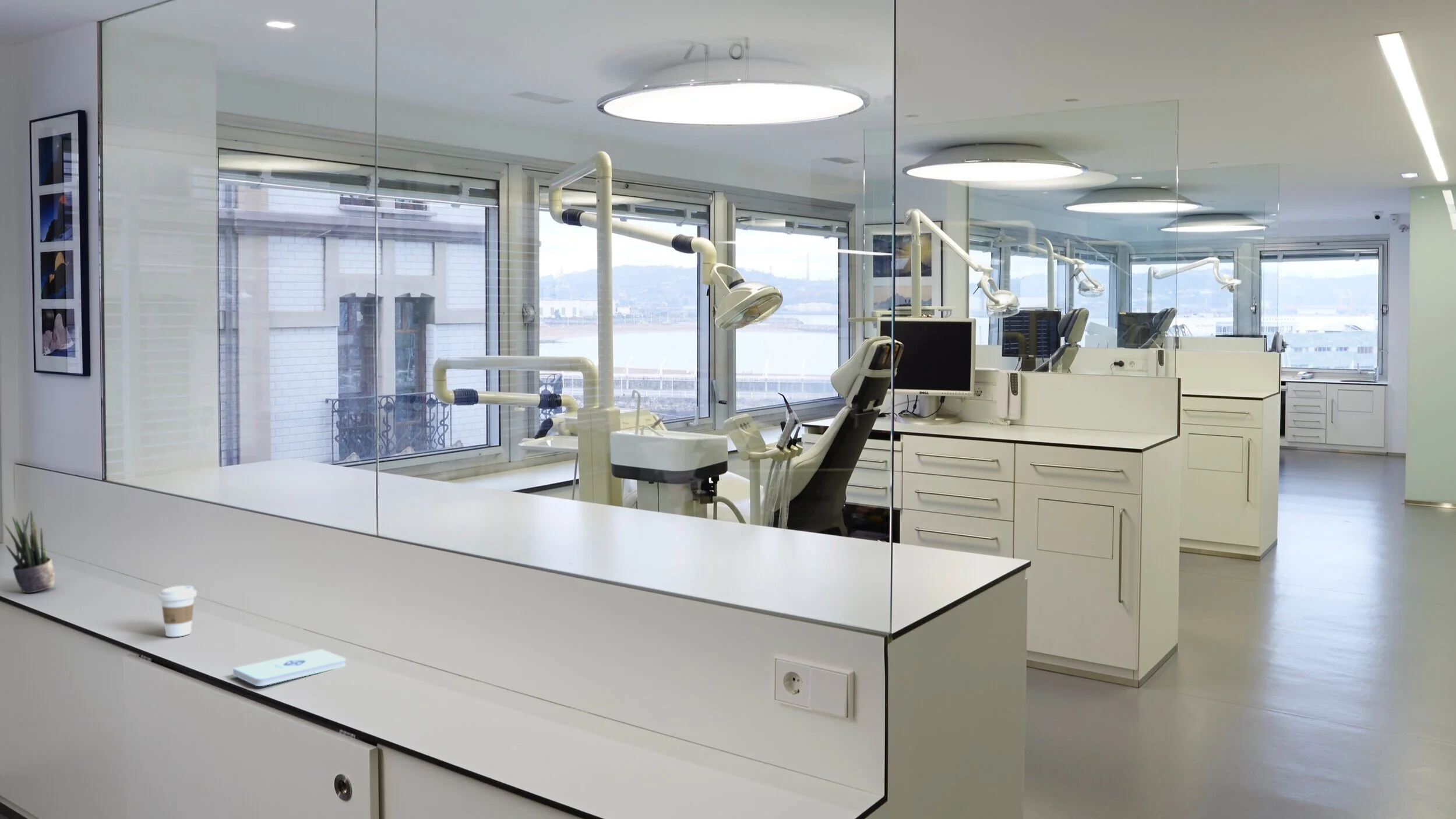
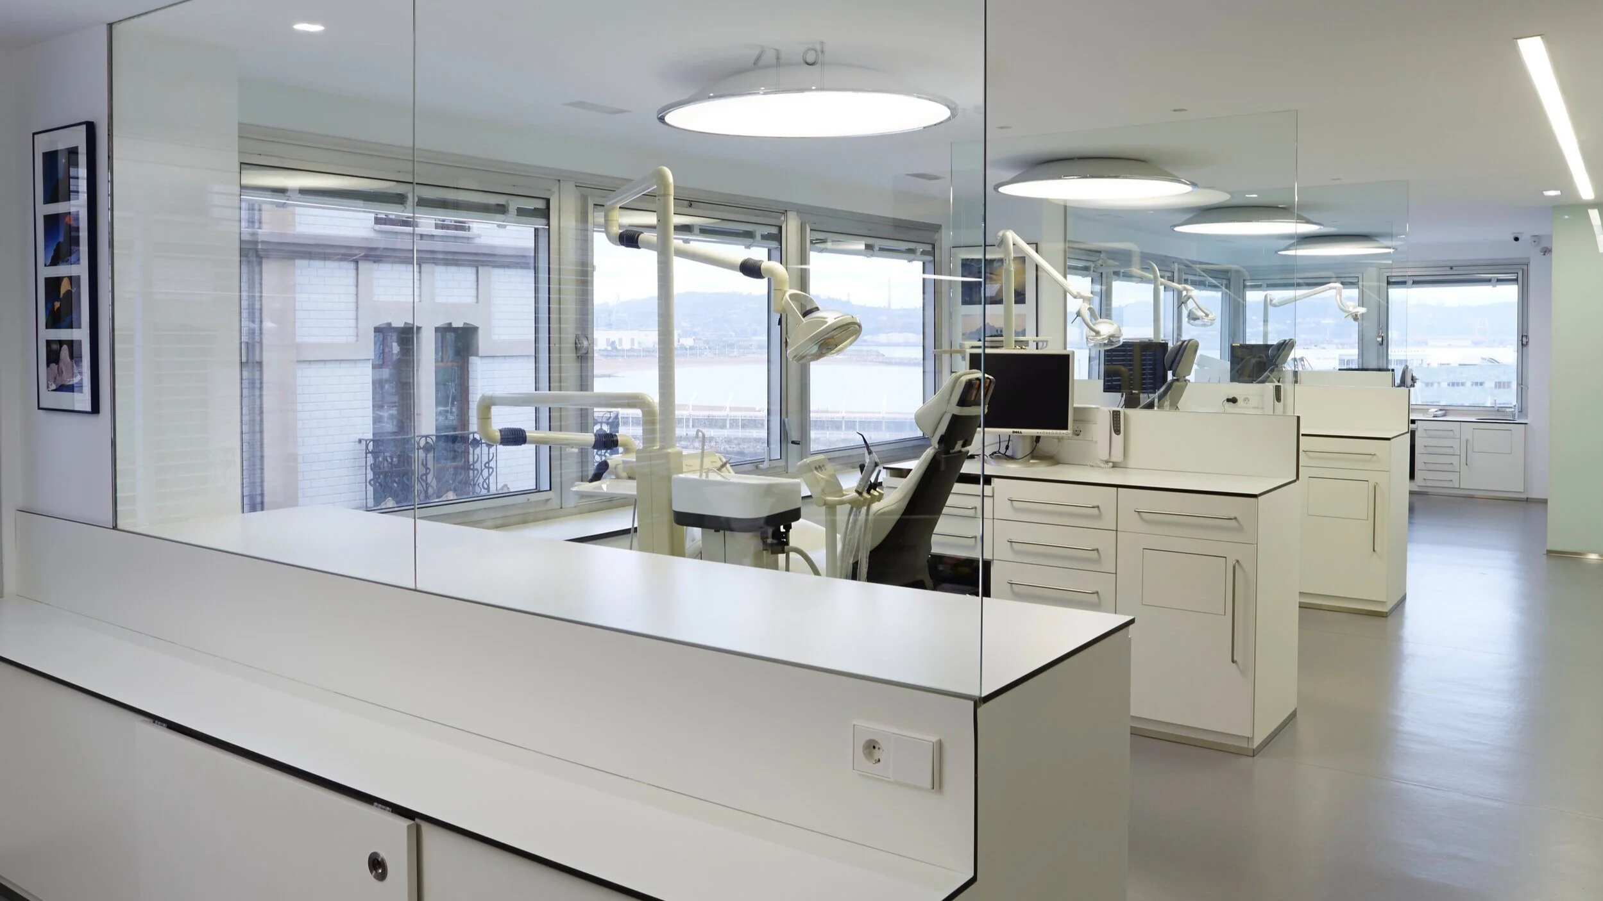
- potted plant (29, 550)
- coffee cup (178, 611)
- notepad (291, 667)
